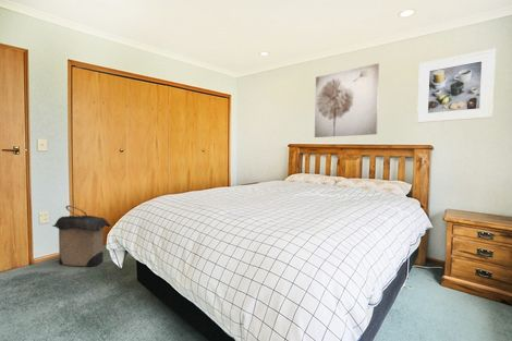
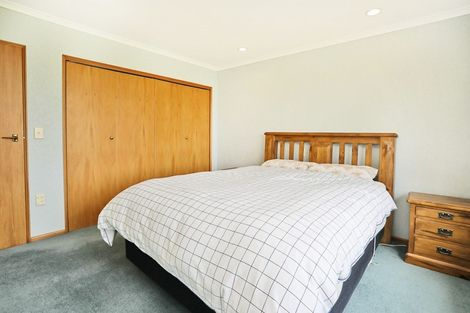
- wall art (344, 103)
- laundry hamper (83, 233)
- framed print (453, 88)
